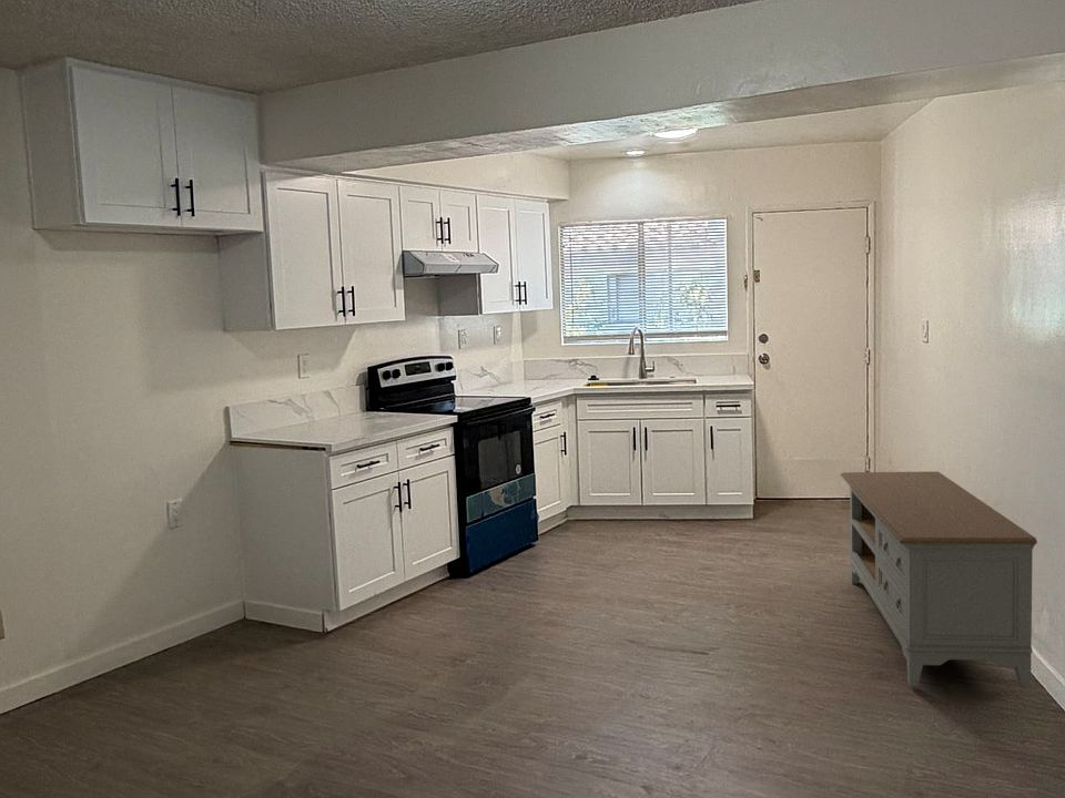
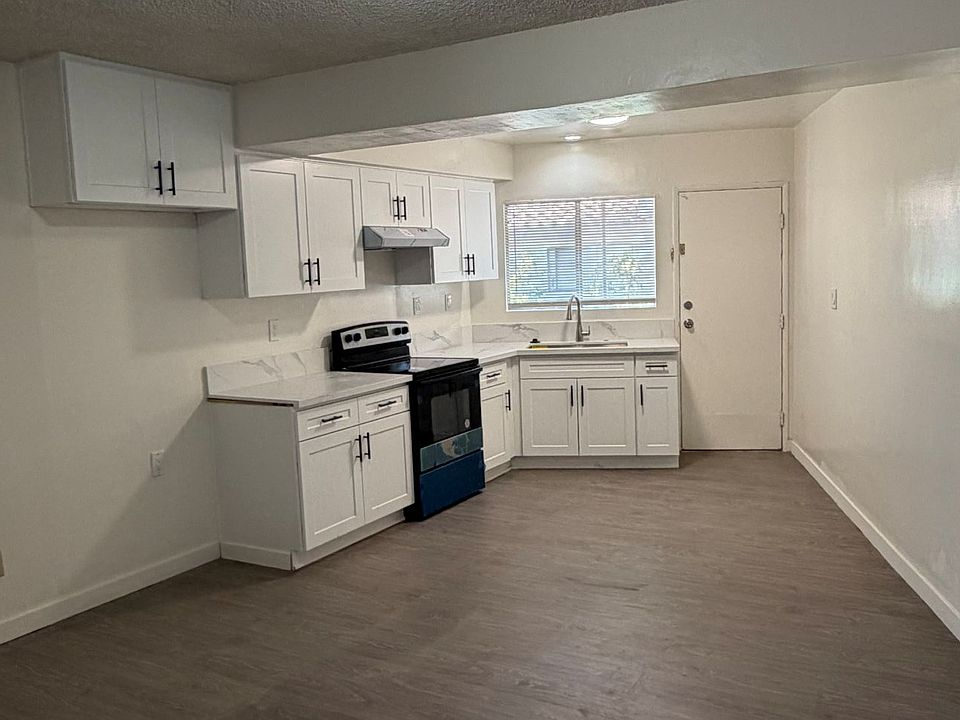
- media console (921, 563)
